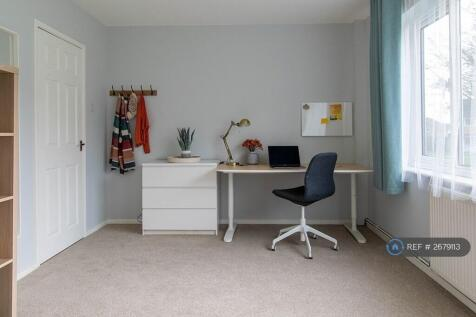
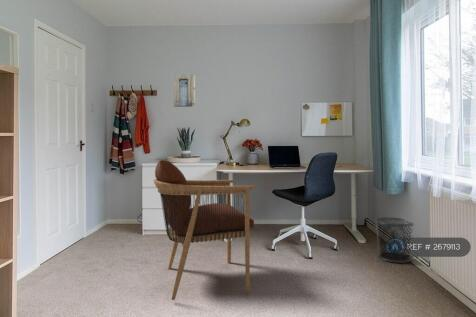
+ waste bin (394, 239)
+ armchair (200, 219)
+ wall art (184, 90)
